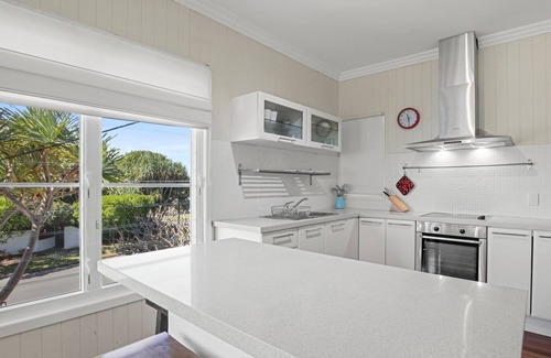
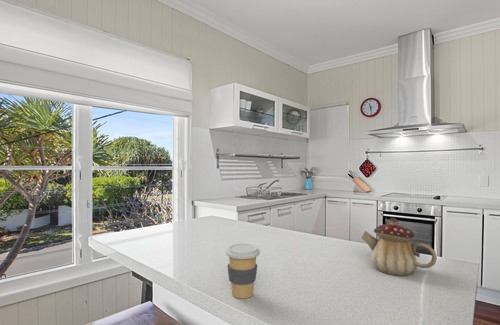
+ coffee cup (242, 270)
+ teapot (396, 244)
